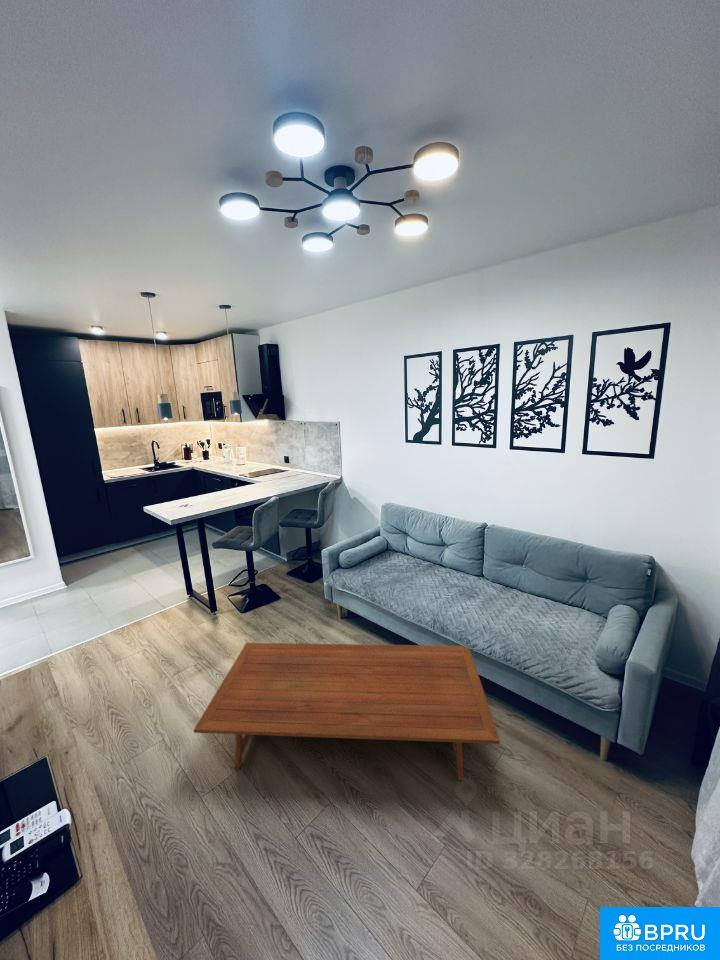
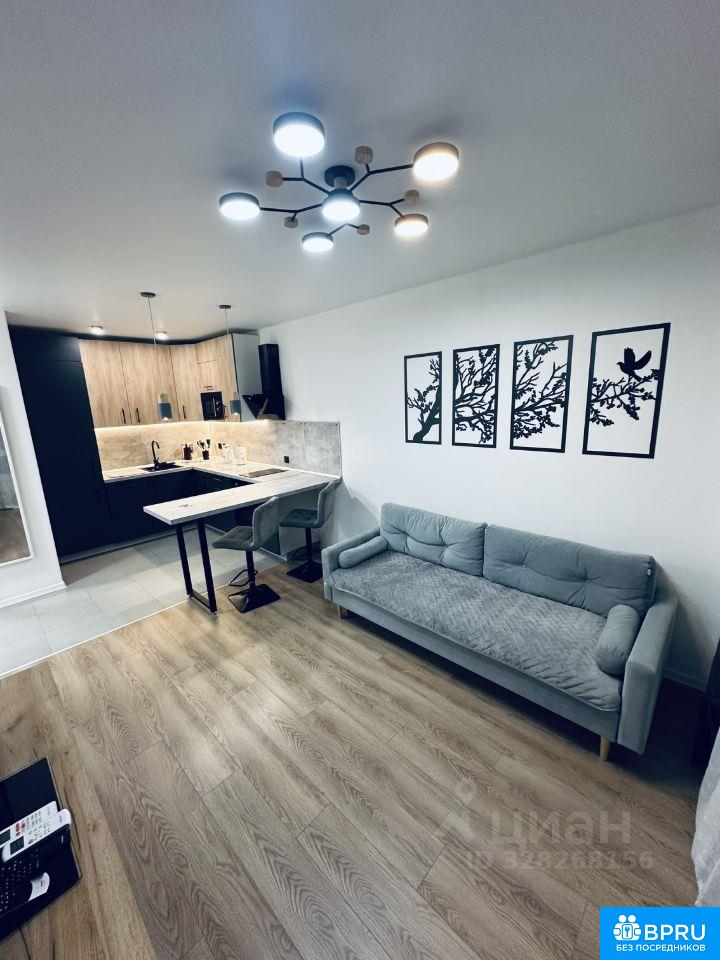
- coffee table (350, 706)
